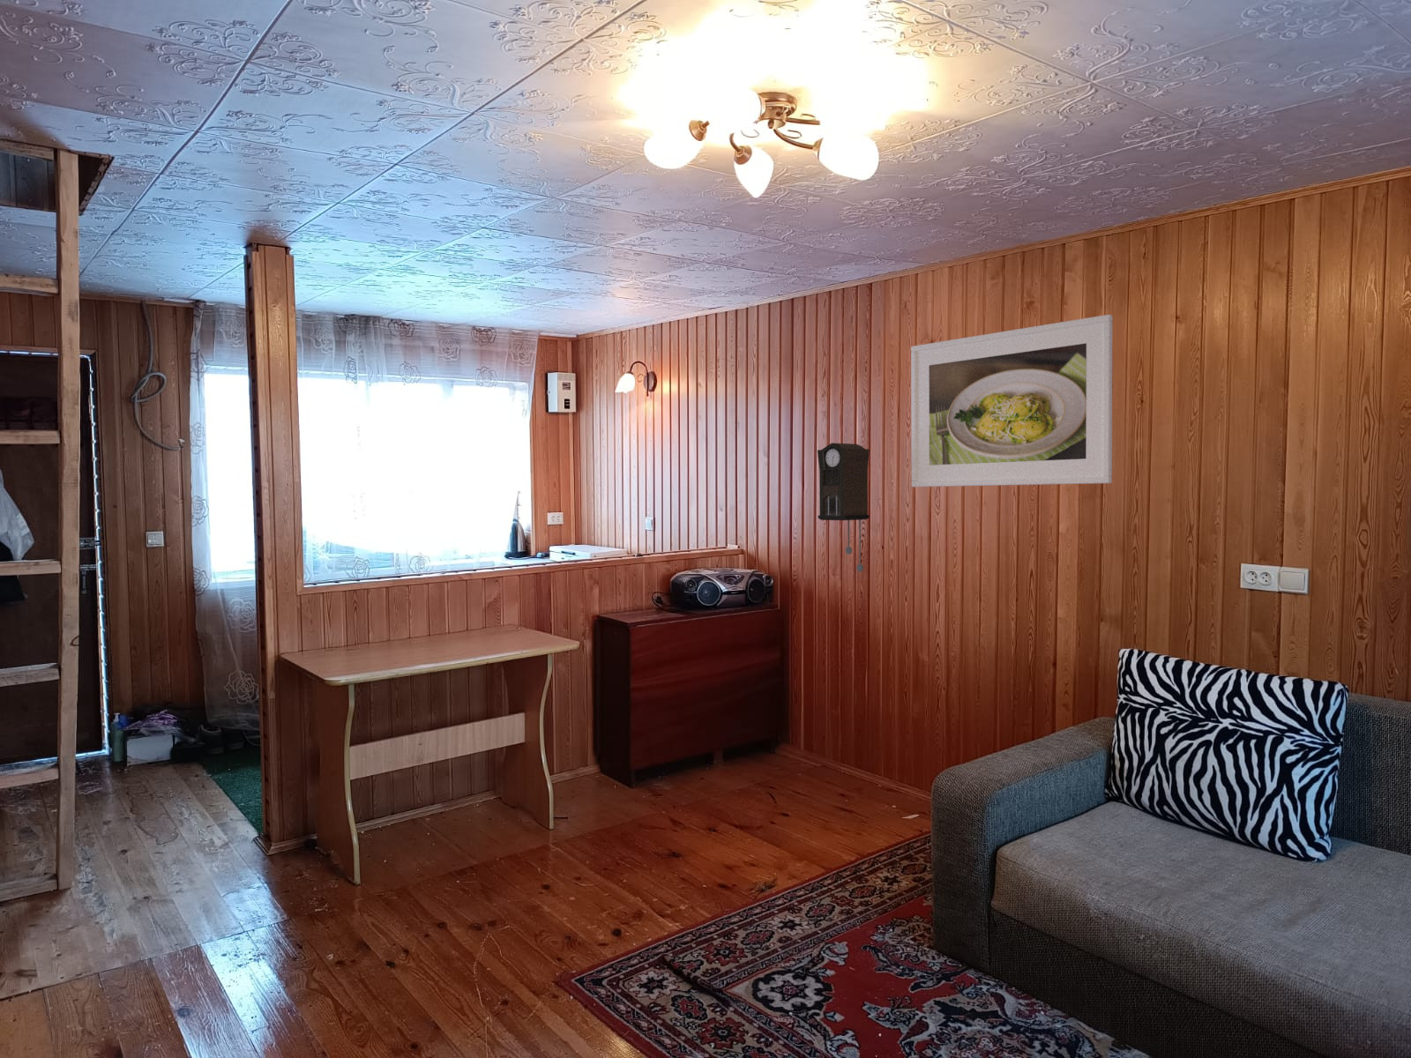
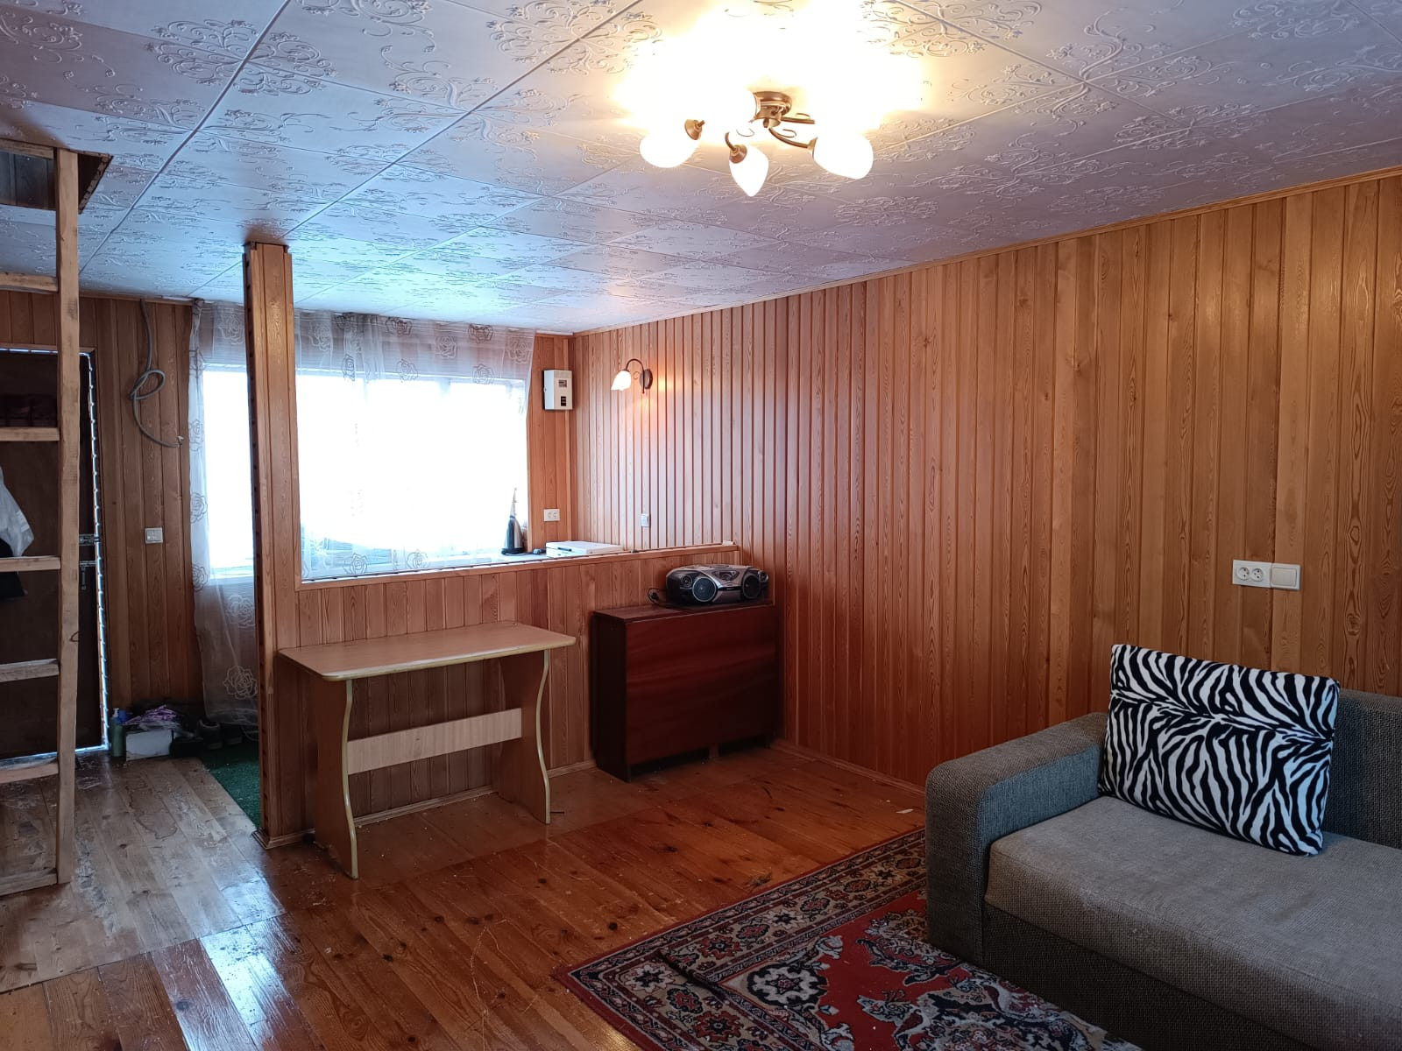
- pendulum clock (843, 508)
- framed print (1002, 408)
